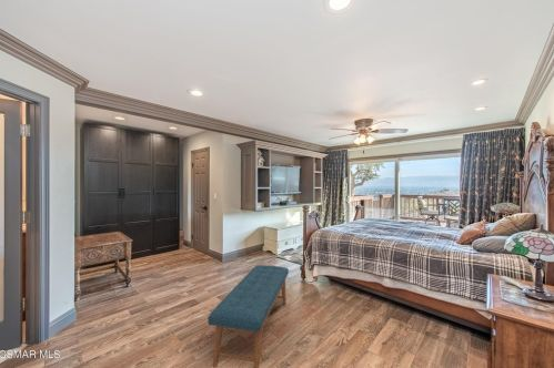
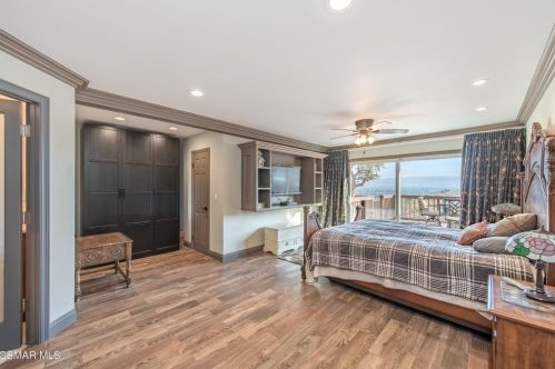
- bench (256, 305)
